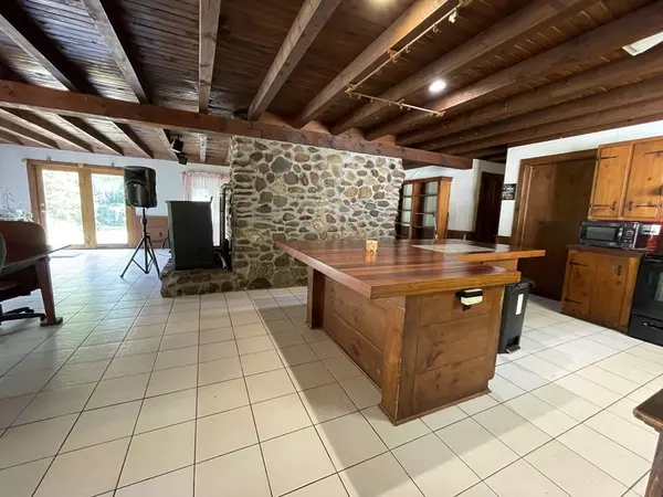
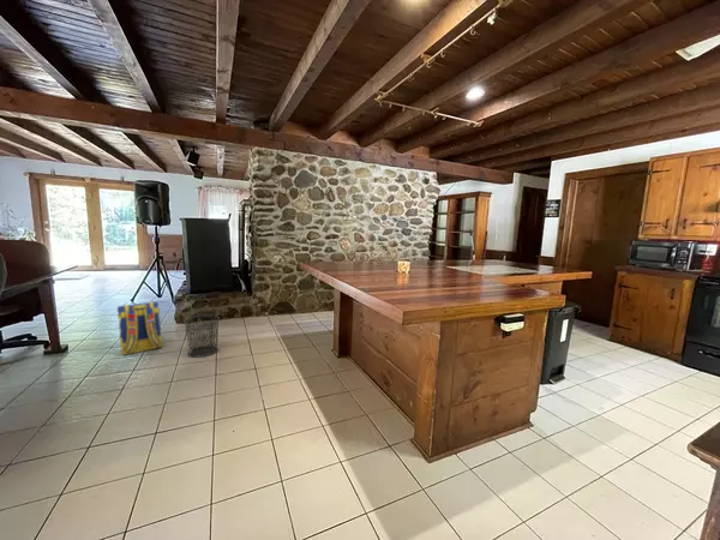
+ waste bin (202, 335)
+ backpack (140, 326)
